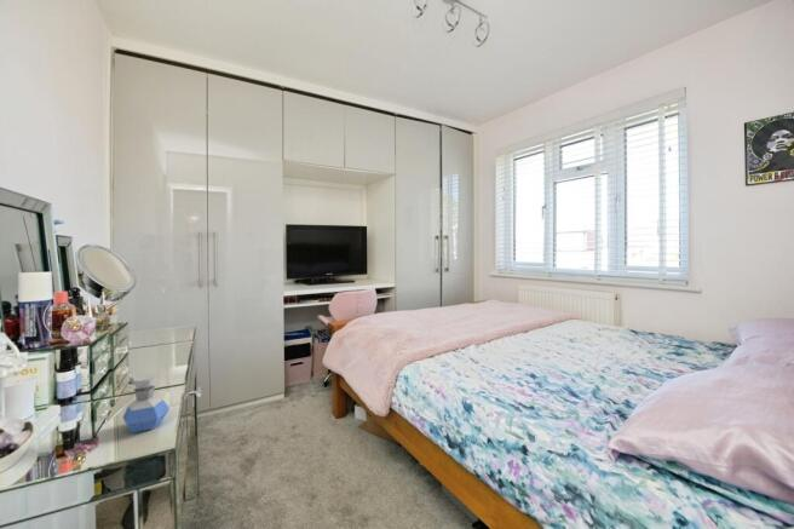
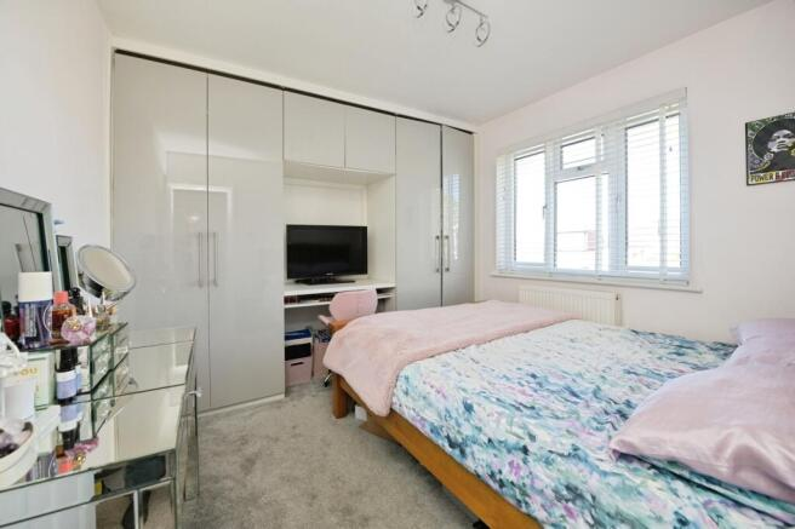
- perfume bottle (148, 401)
